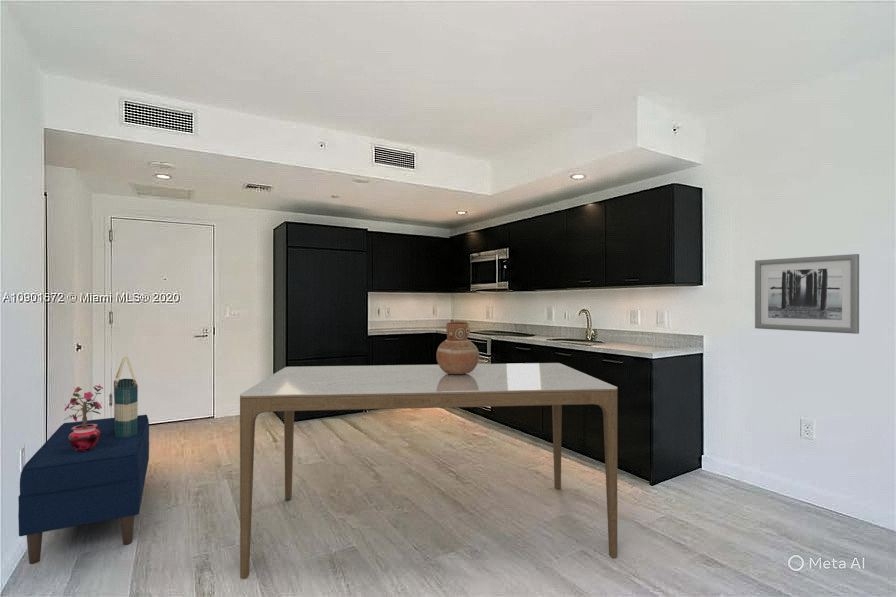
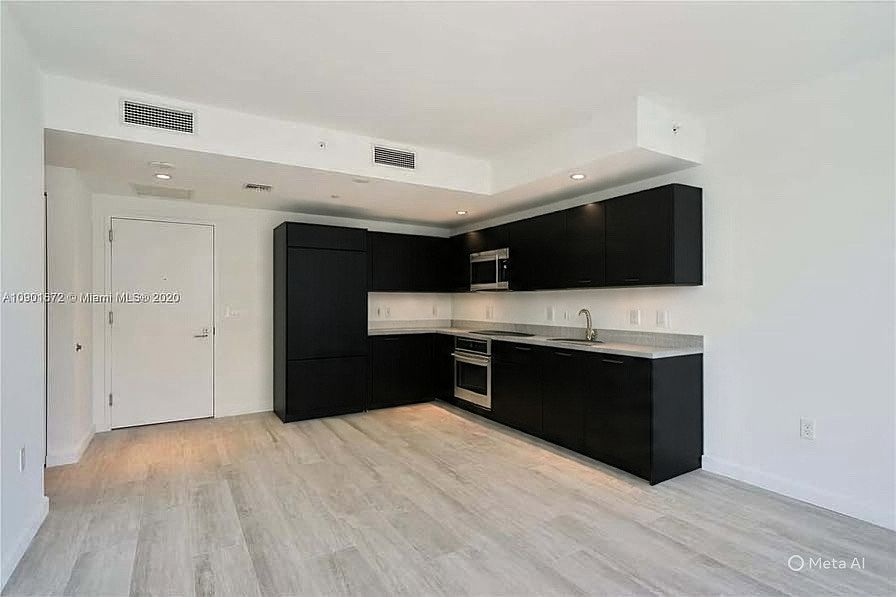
- tote bag (125, 393)
- dining table (430, 407)
- potted plant (83, 417)
- vase (457, 347)
- bench (96, 476)
- wall art (802, 294)
